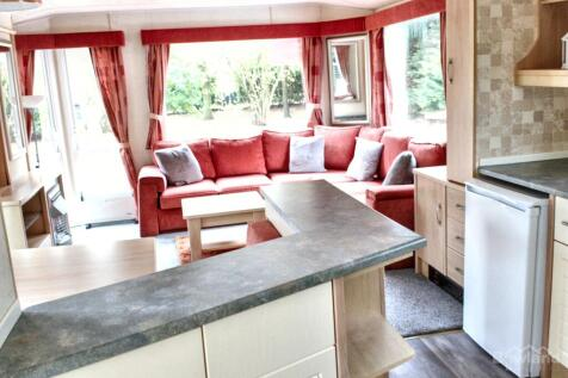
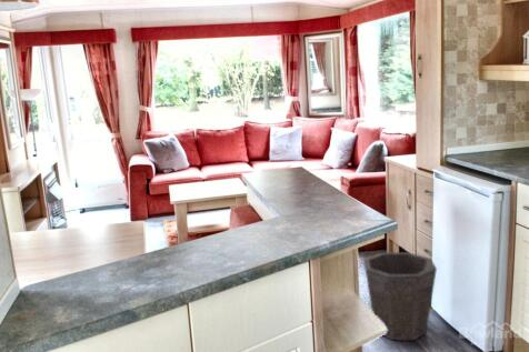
+ waste bin (399, 295)
